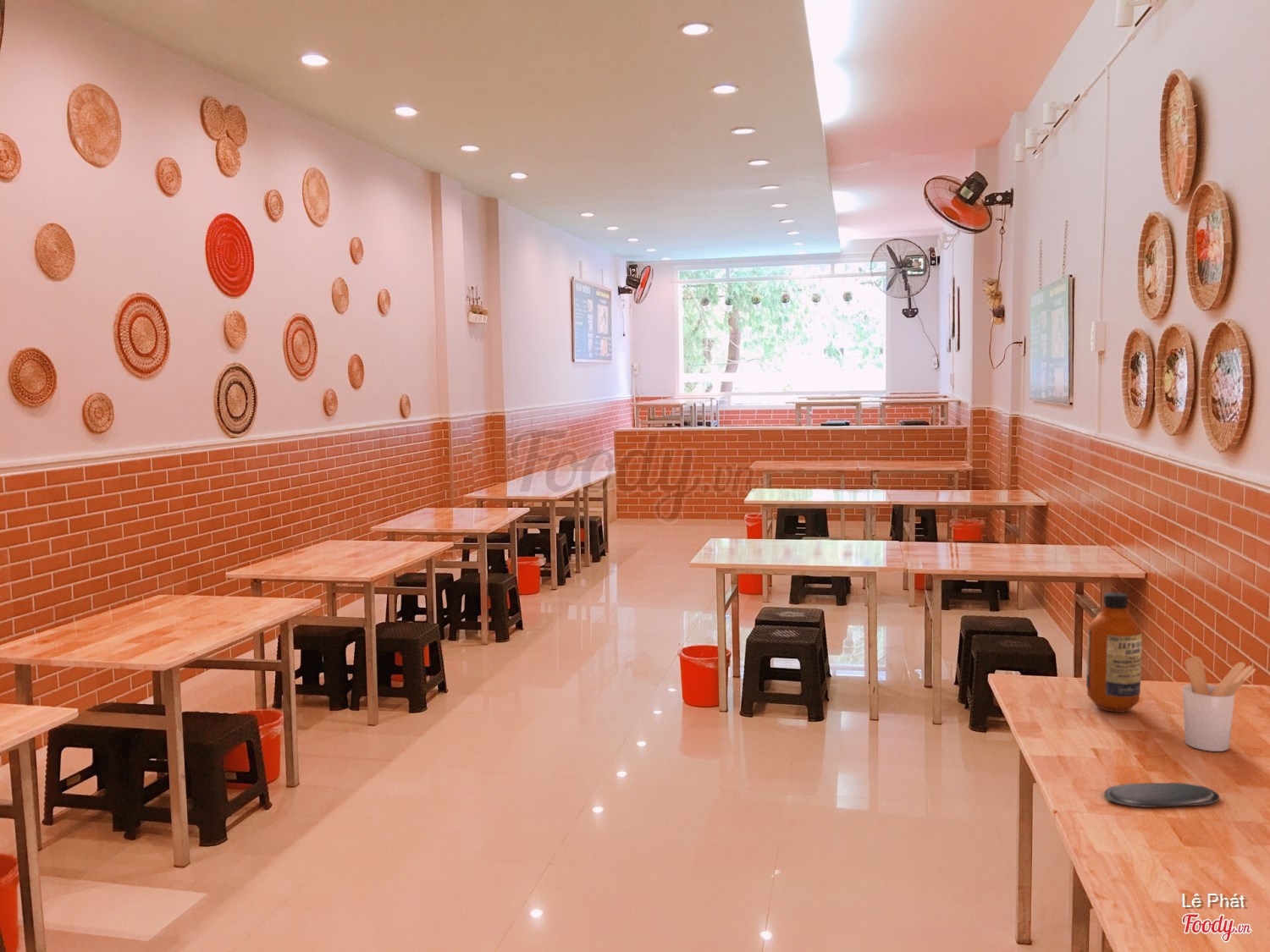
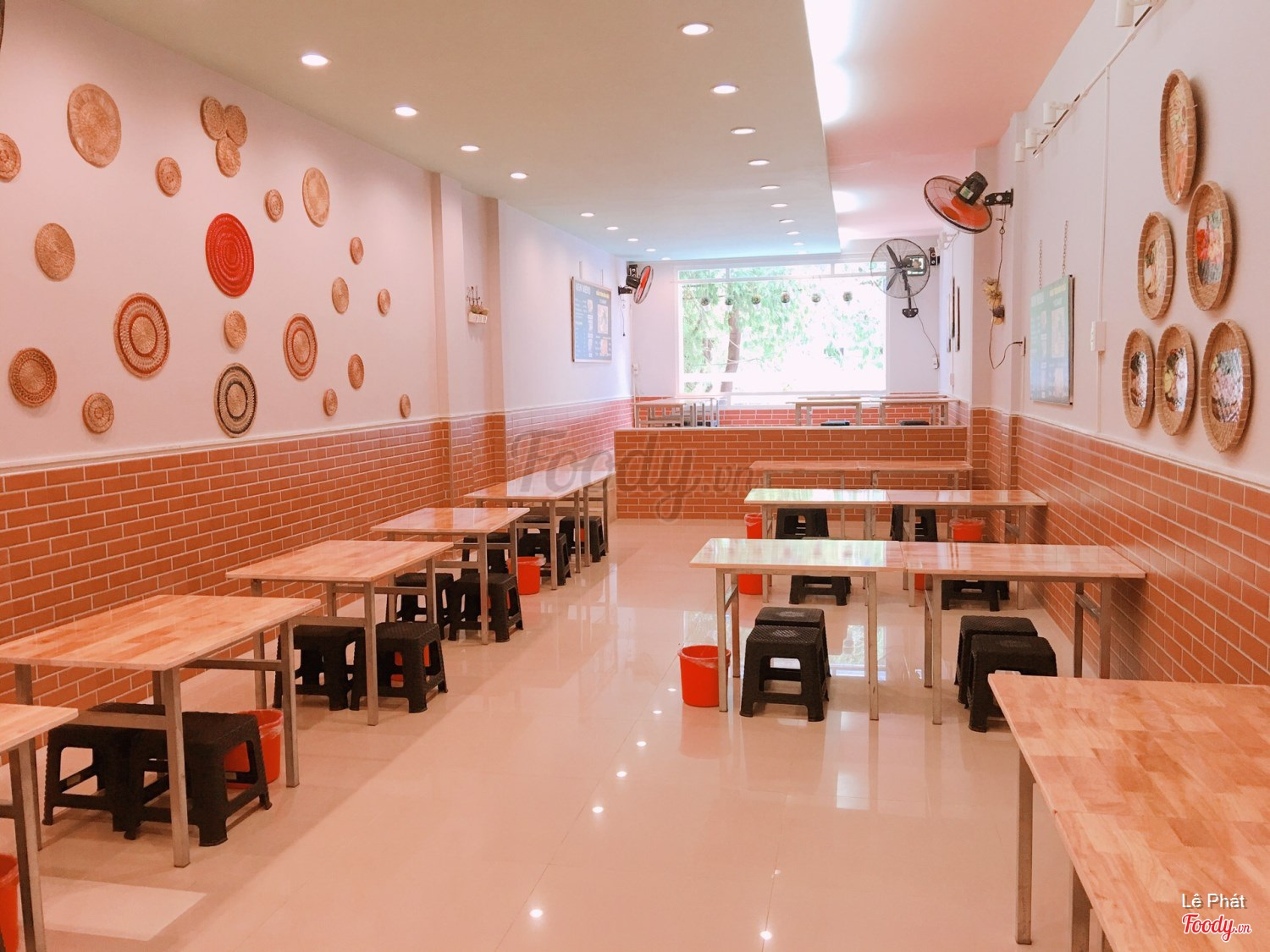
- bottle (1114, 651)
- oval tray (1161, 795)
- utensil holder (1219, 703)
